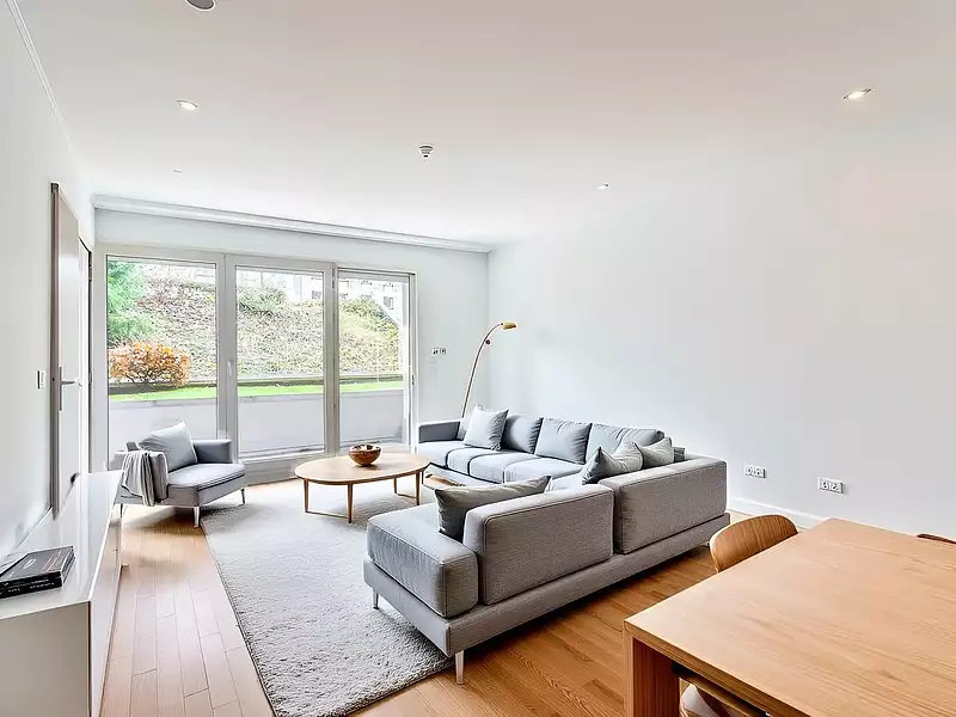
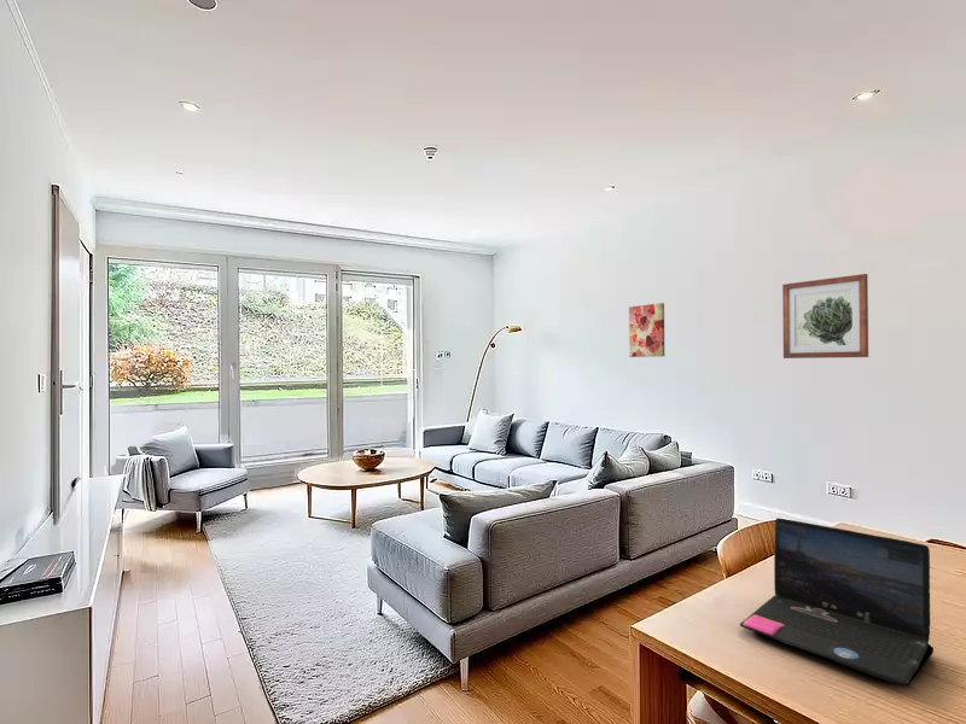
+ wall art (822, 319)
+ laptop (831, 589)
+ wall art (646, 331)
